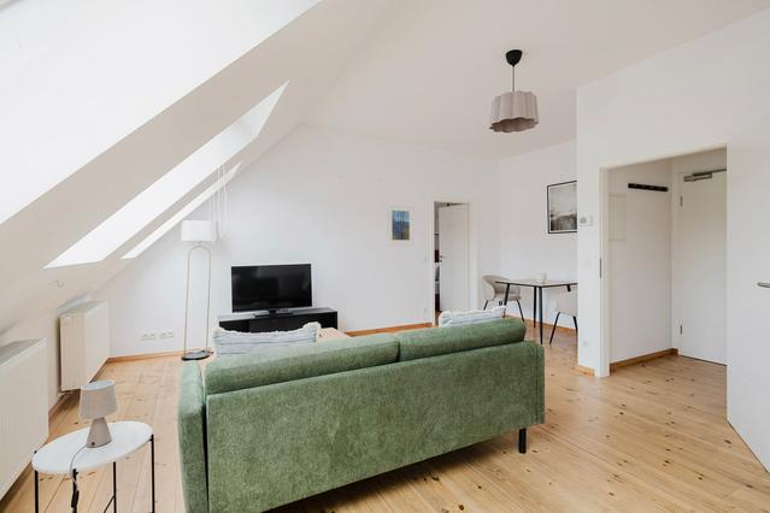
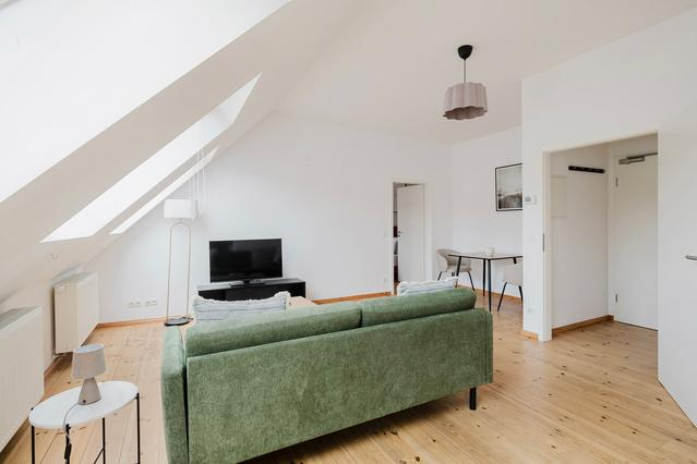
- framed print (400, 225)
